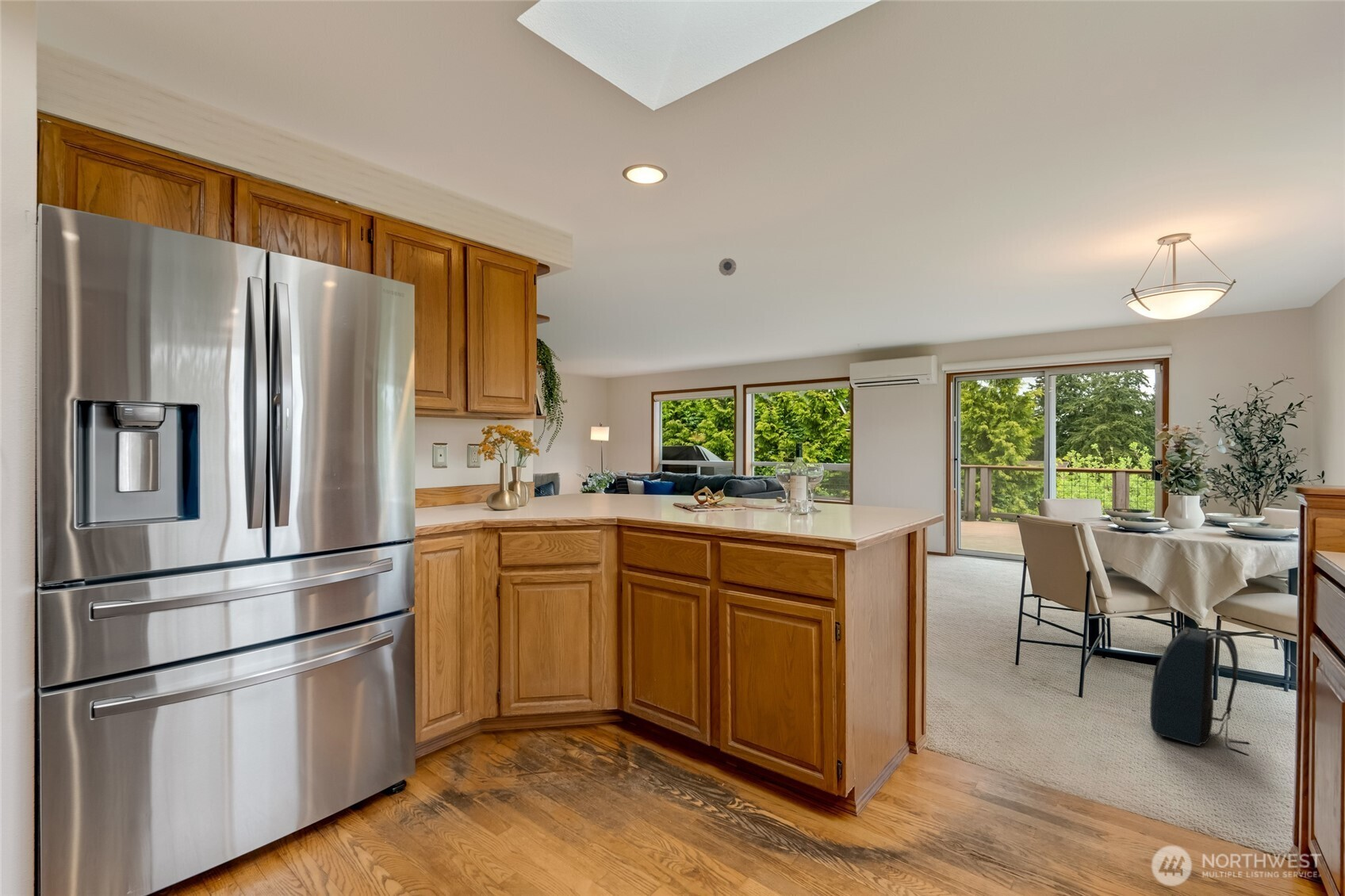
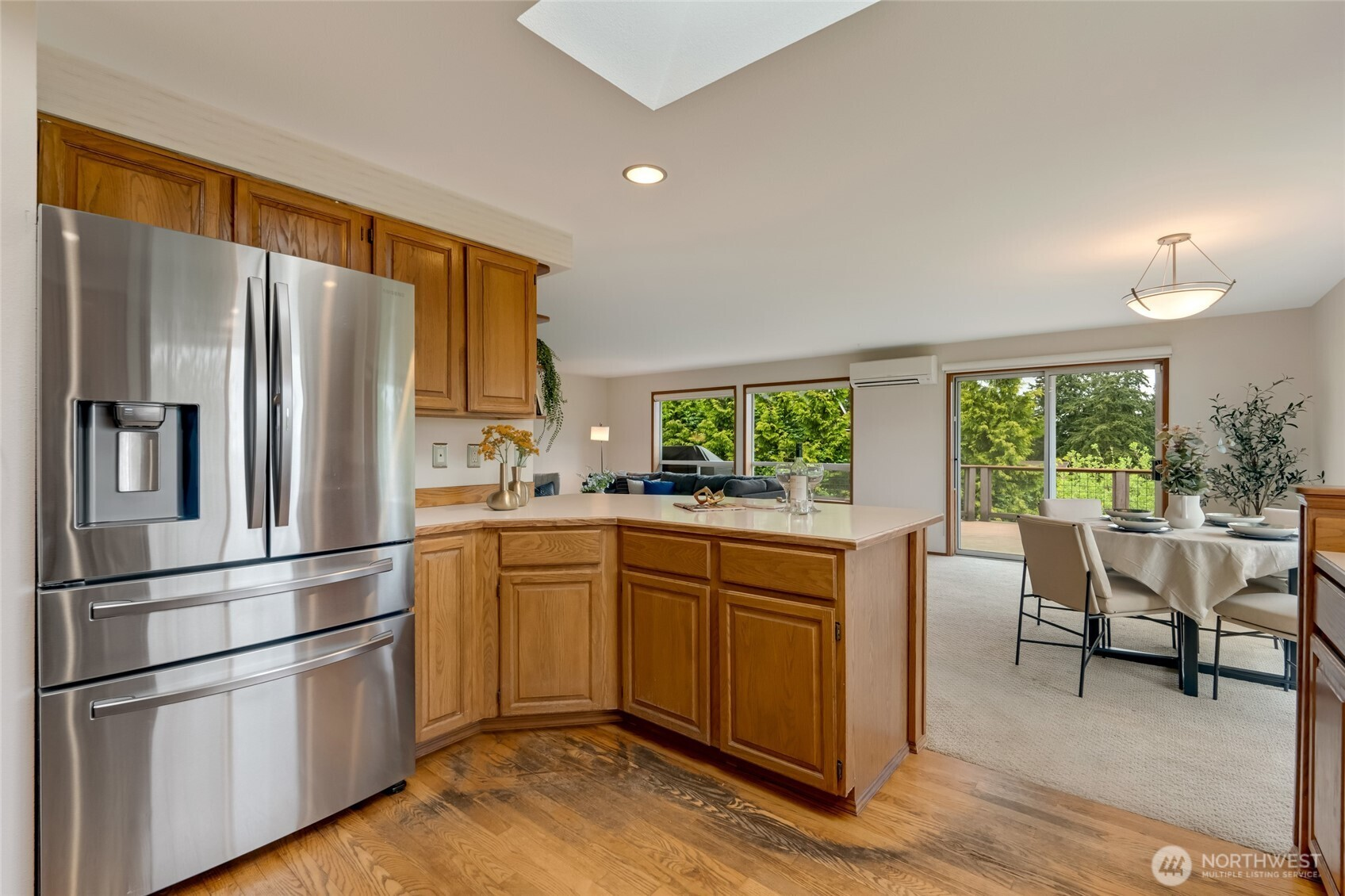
- backpack (1198, 681)
- smoke detector (727, 266)
